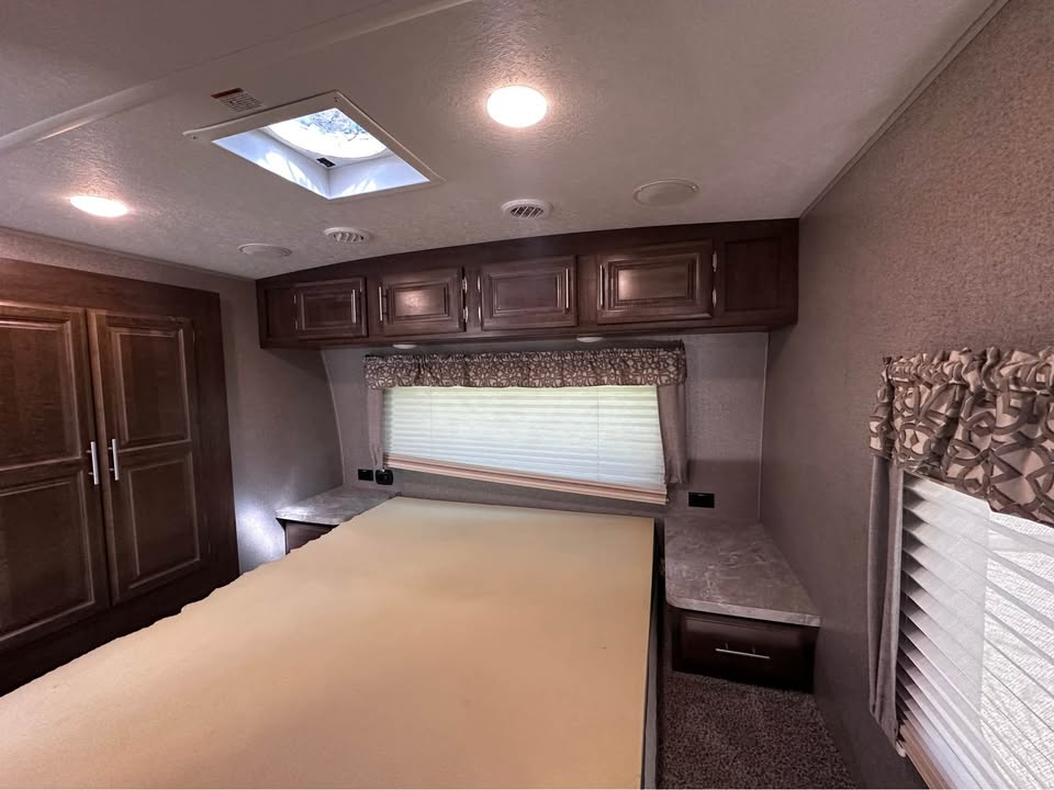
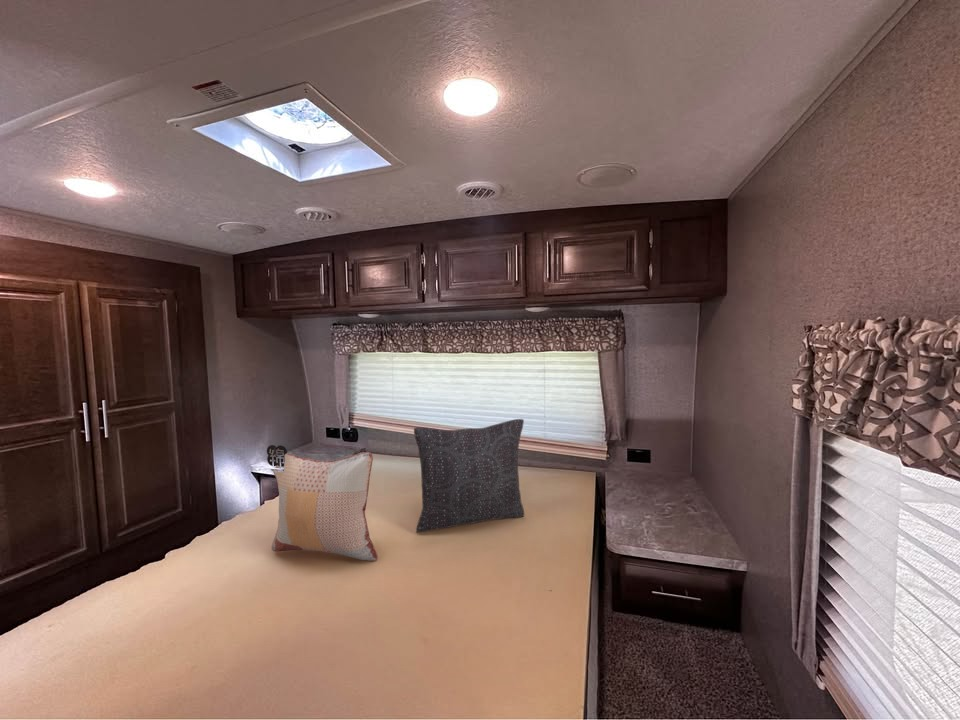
+ decorative pillow (320, 502)
+ pillow (471, 474)
